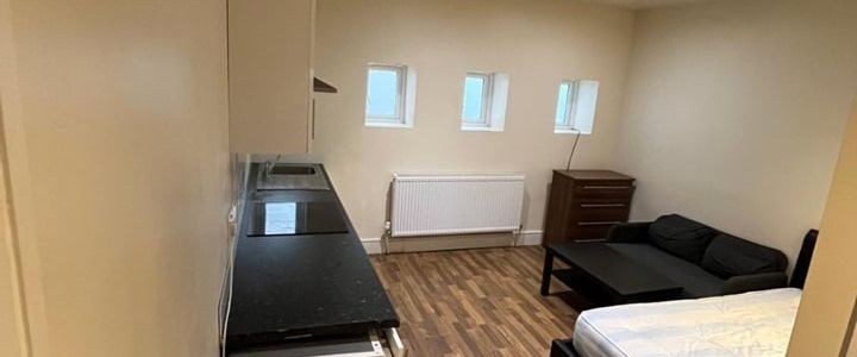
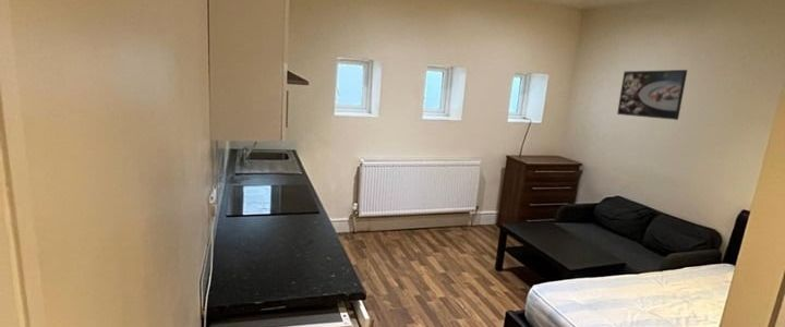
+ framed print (649, 94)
